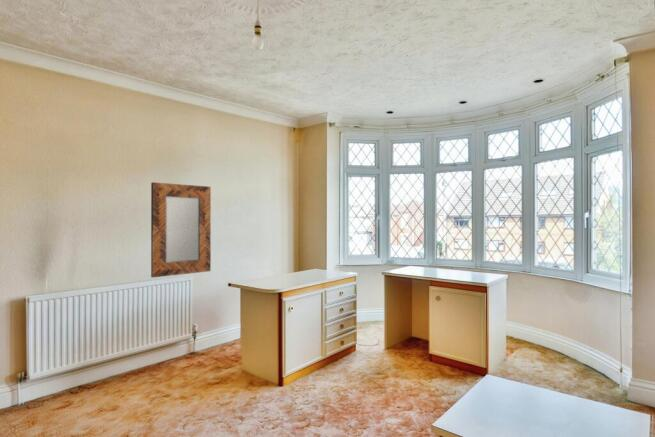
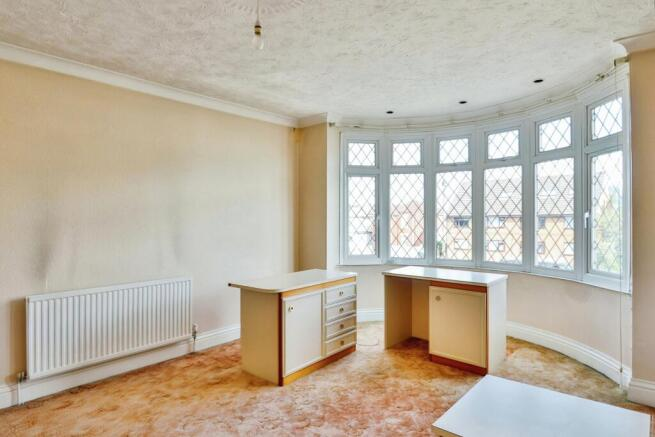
- home mirror (182, 229)
